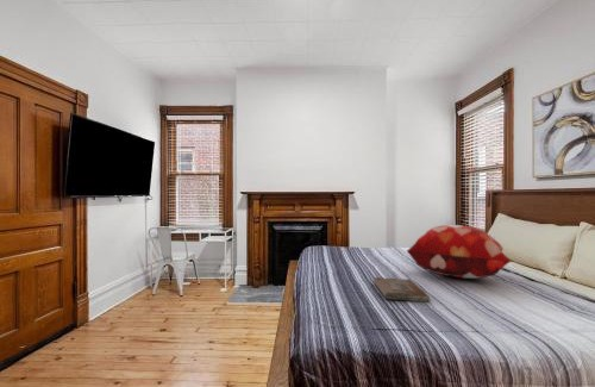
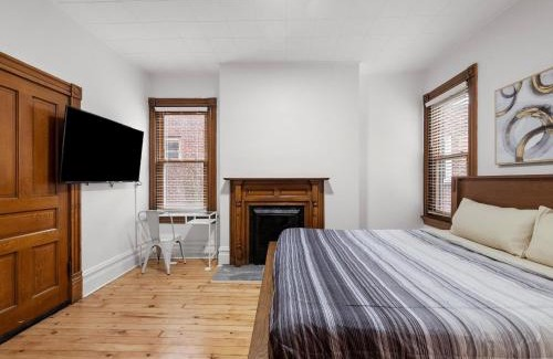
- decorative pillow (457, 249)
- book (399, 288)
